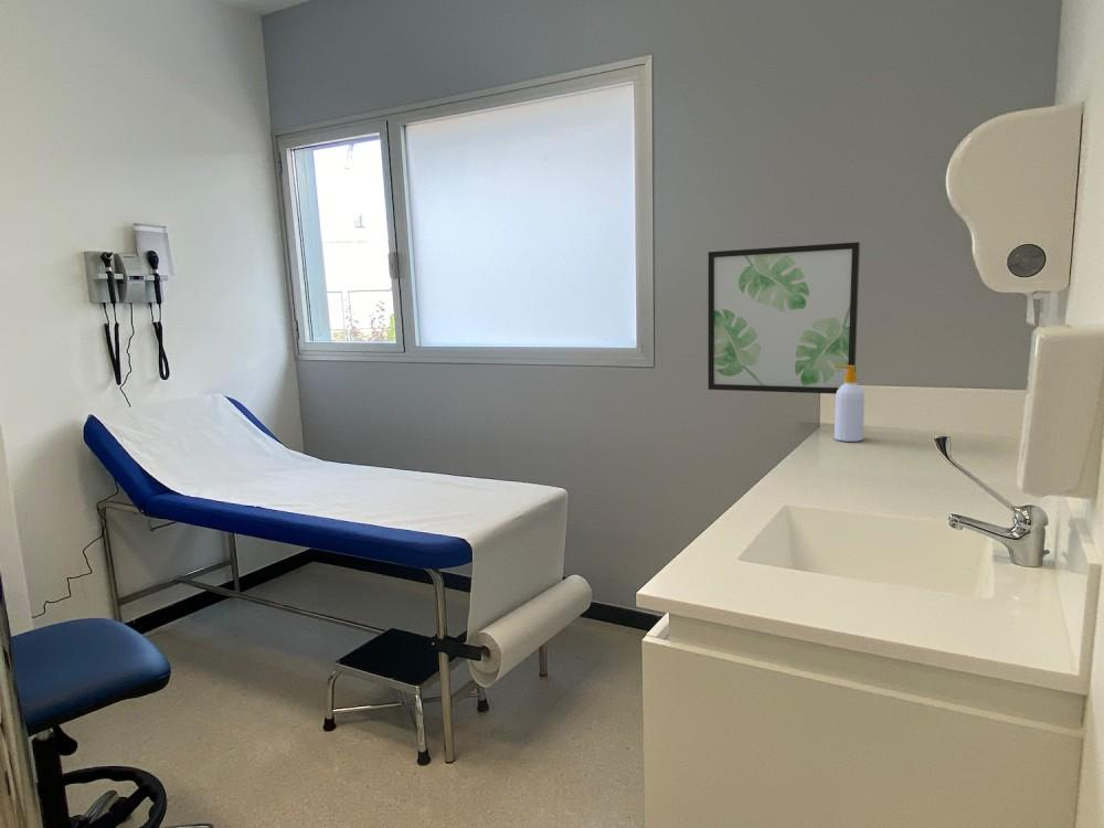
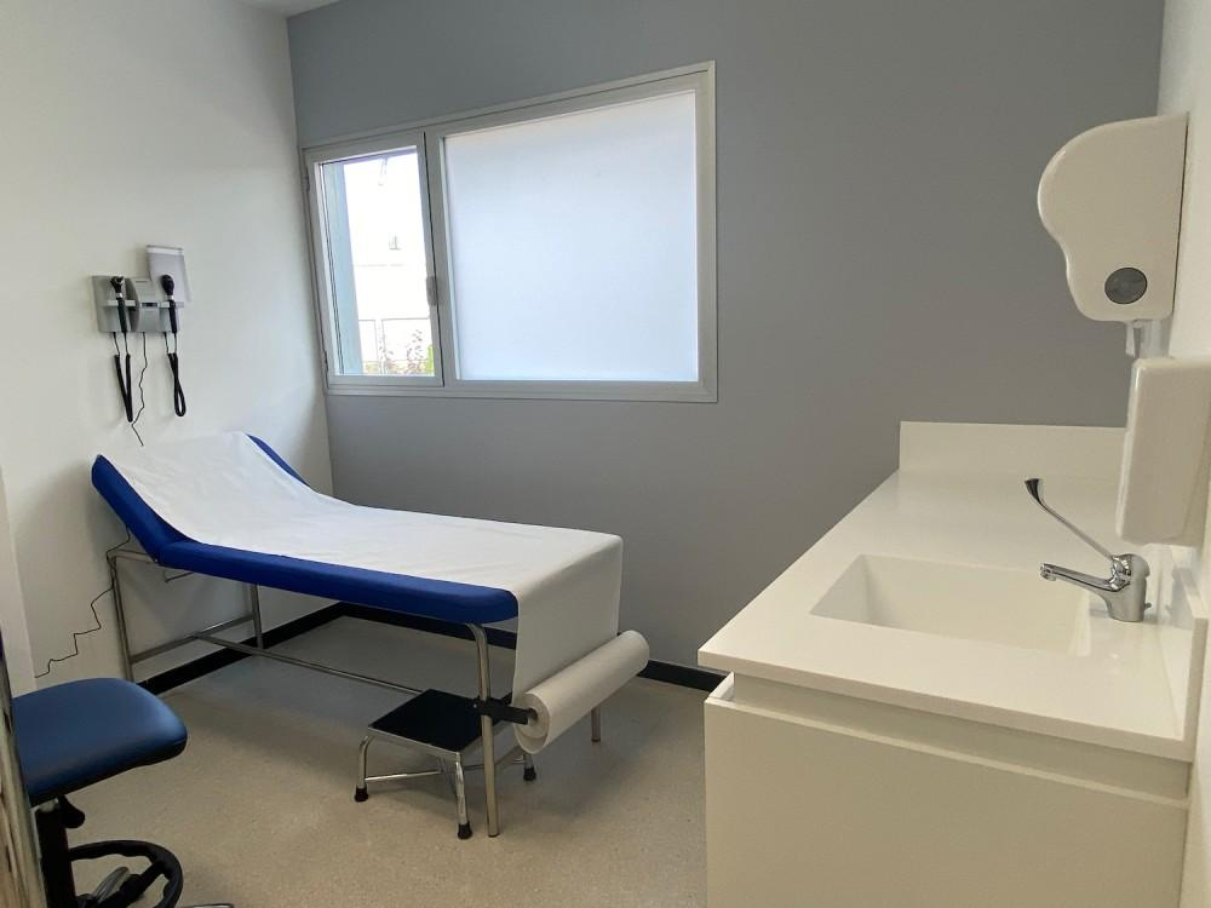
- wall art (779, 320)
- soap bottle (848, 402)
